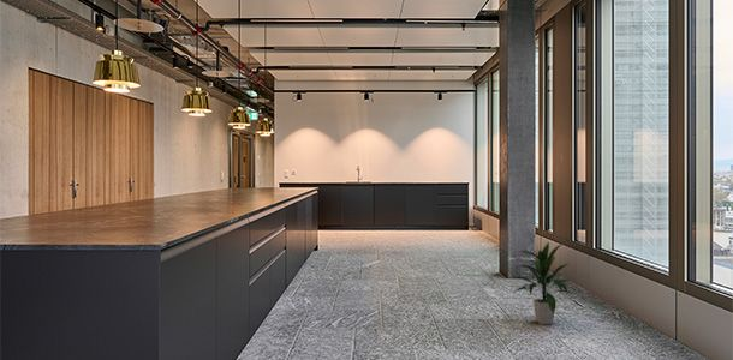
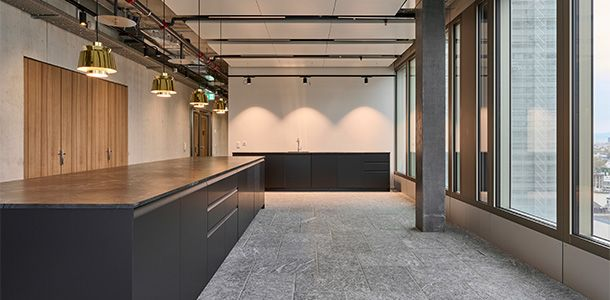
- indoor plant (543, 282)
